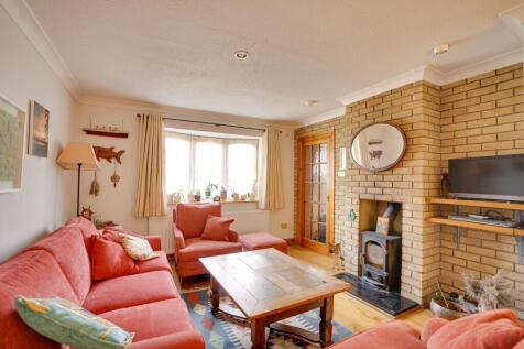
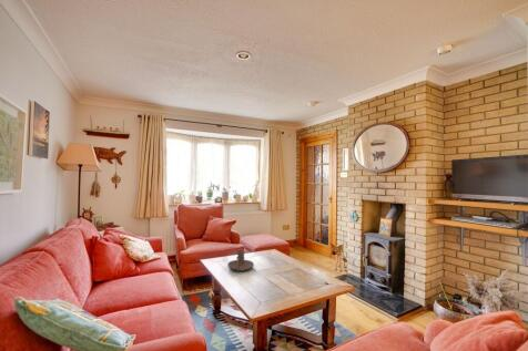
+ candle holder (240, 260)
